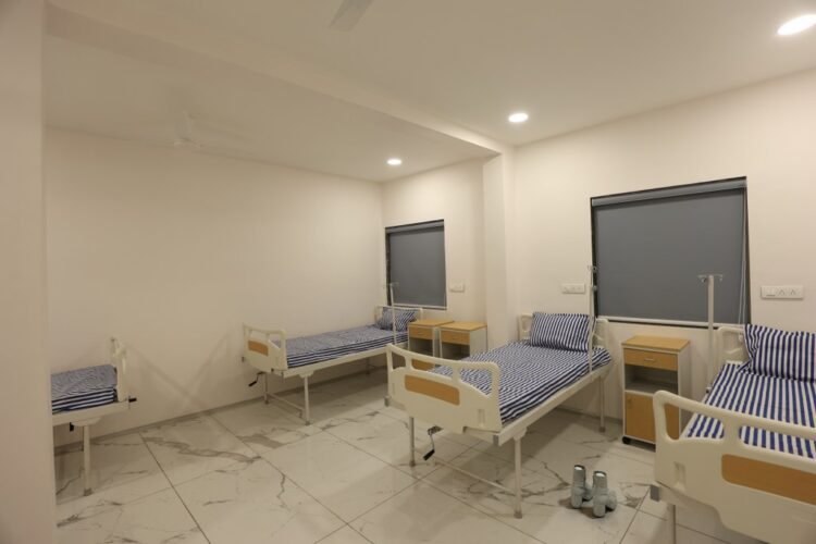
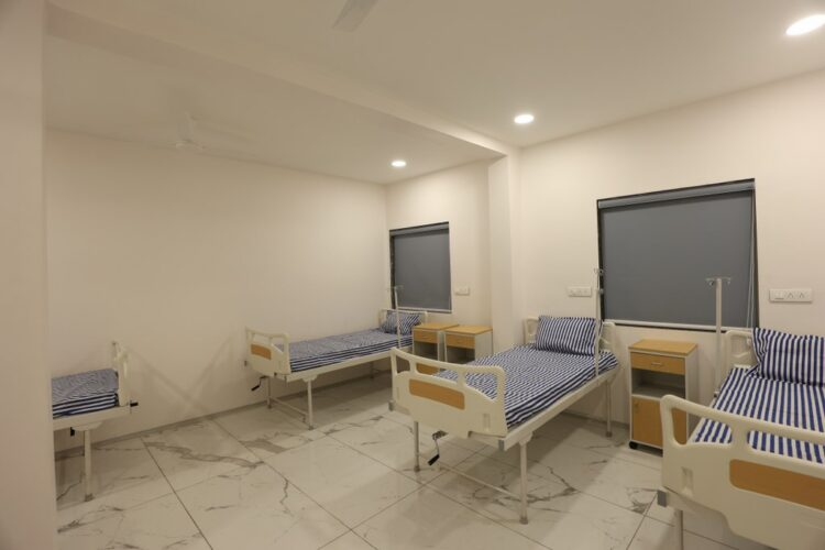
- boots (593, 484)
